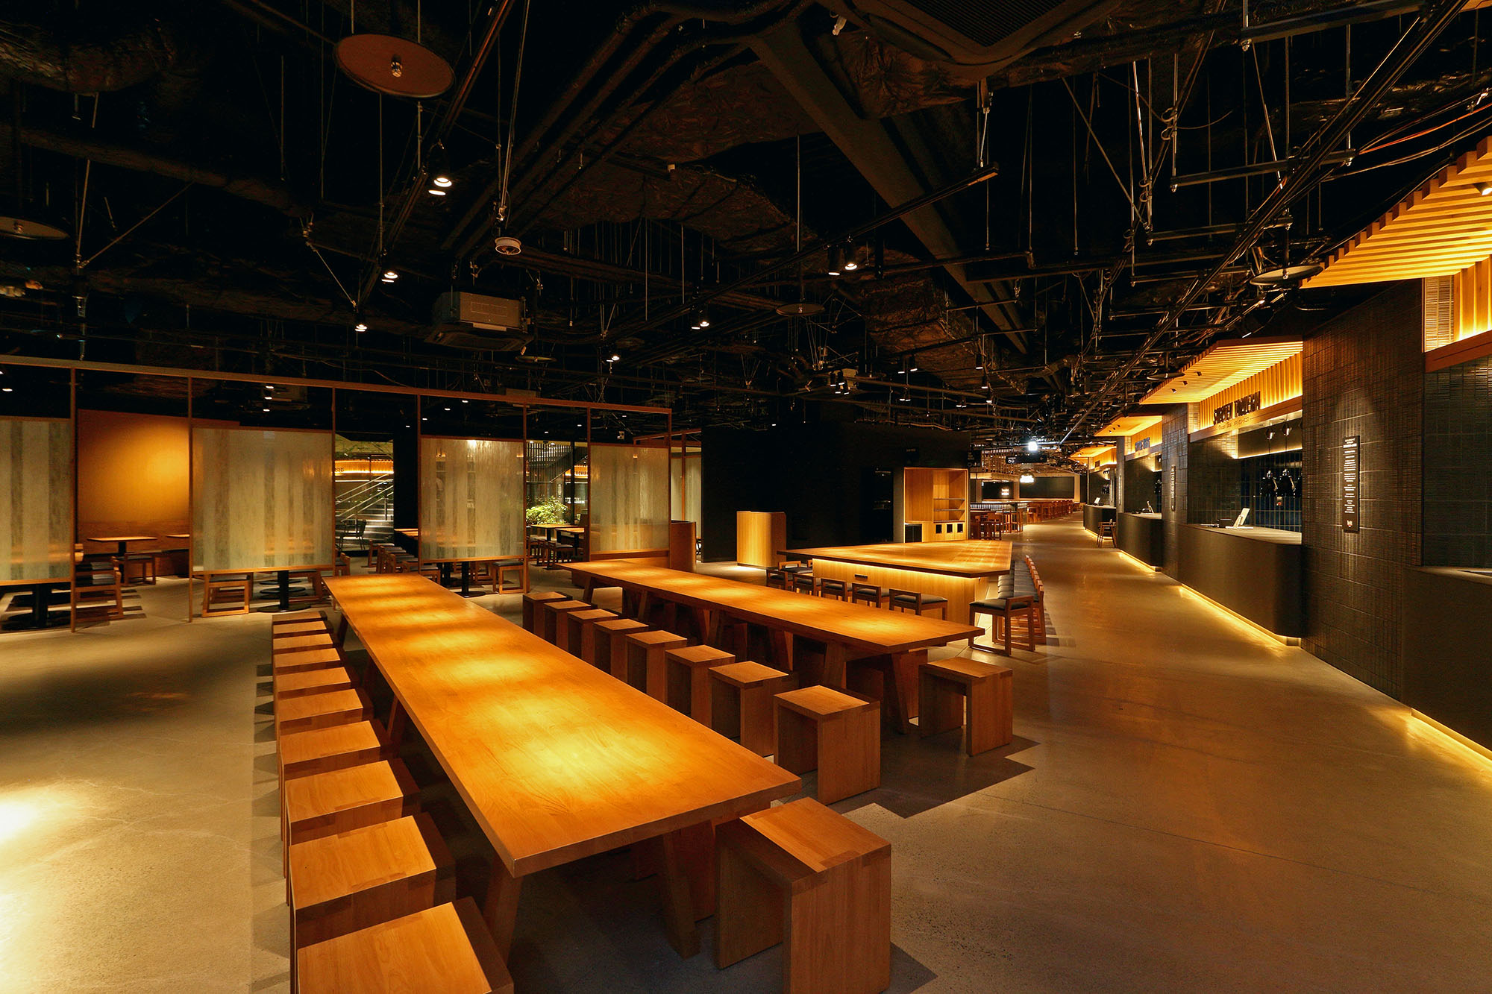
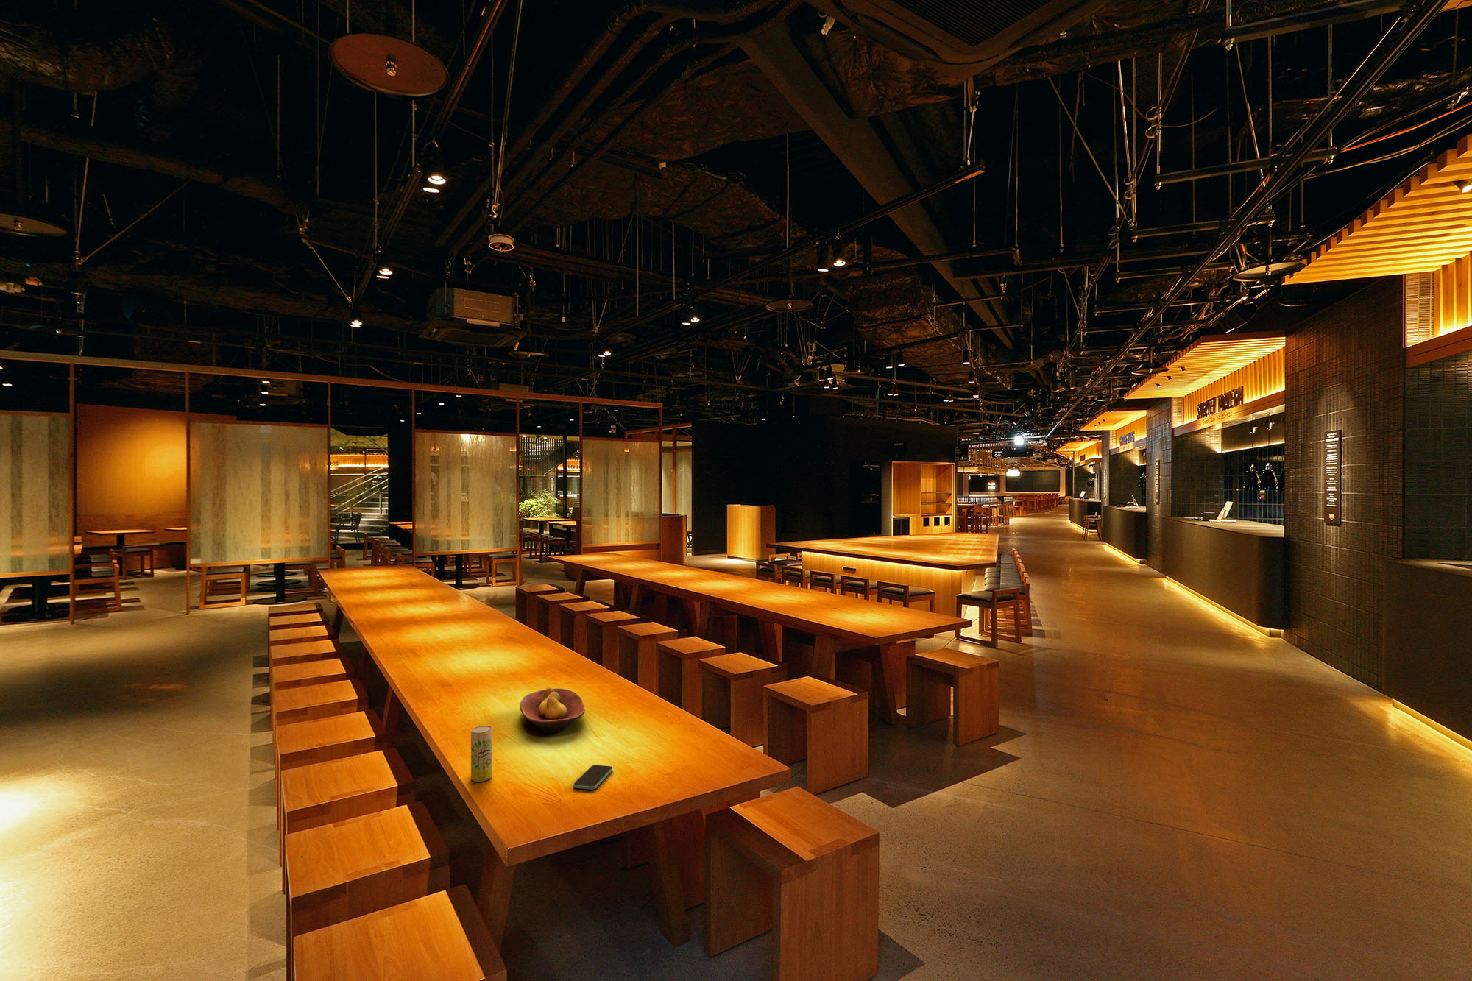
+ fruit bowl (552, 706)
+ smartphone (593, 776)
+ beverage can (482, 753)
